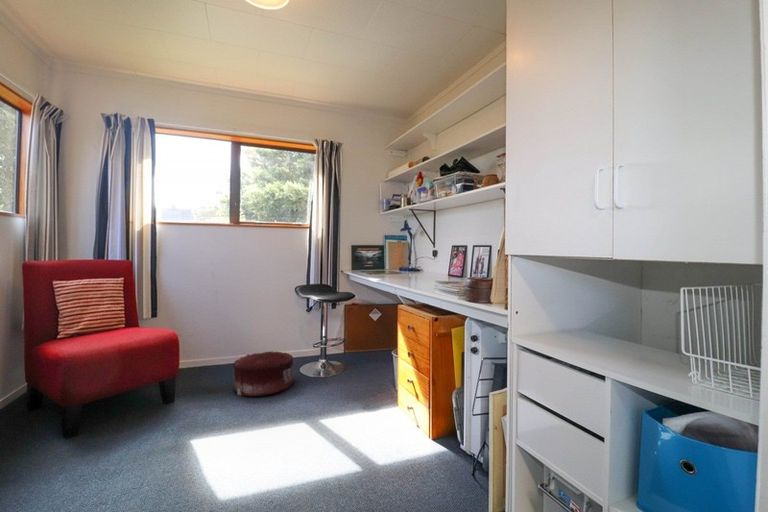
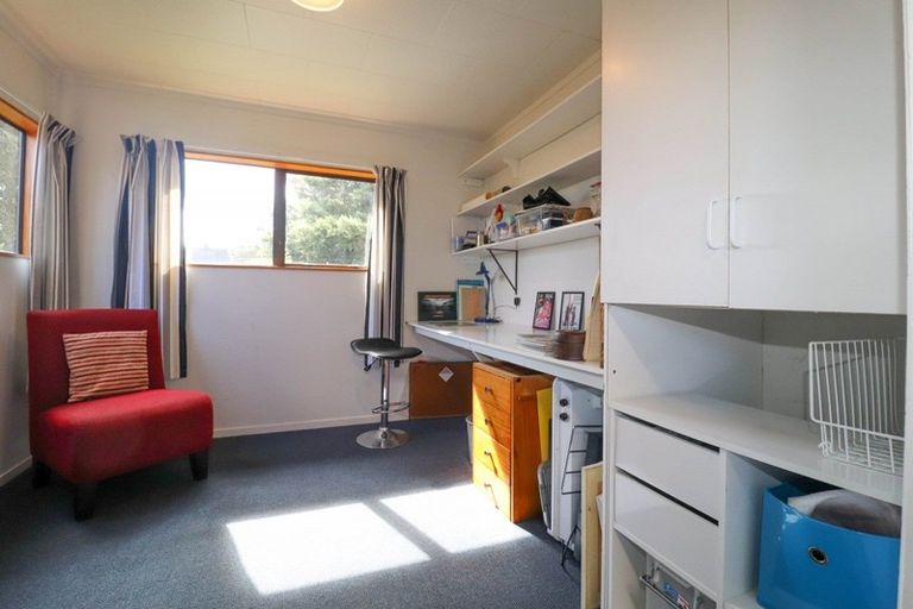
- pouf (264, 370)
